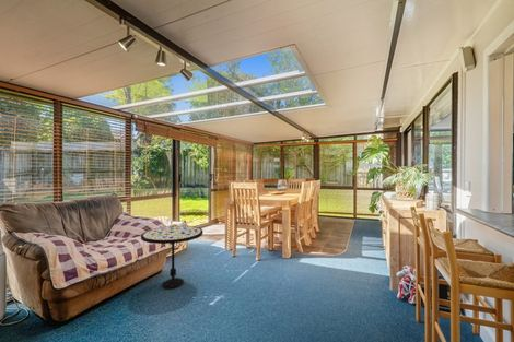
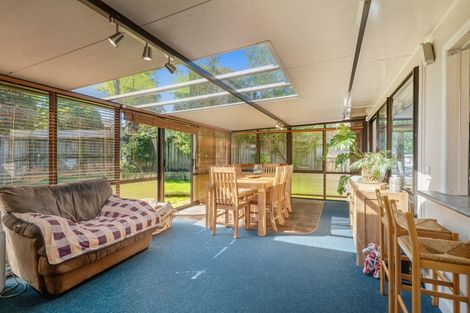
- side table (173, 258)
